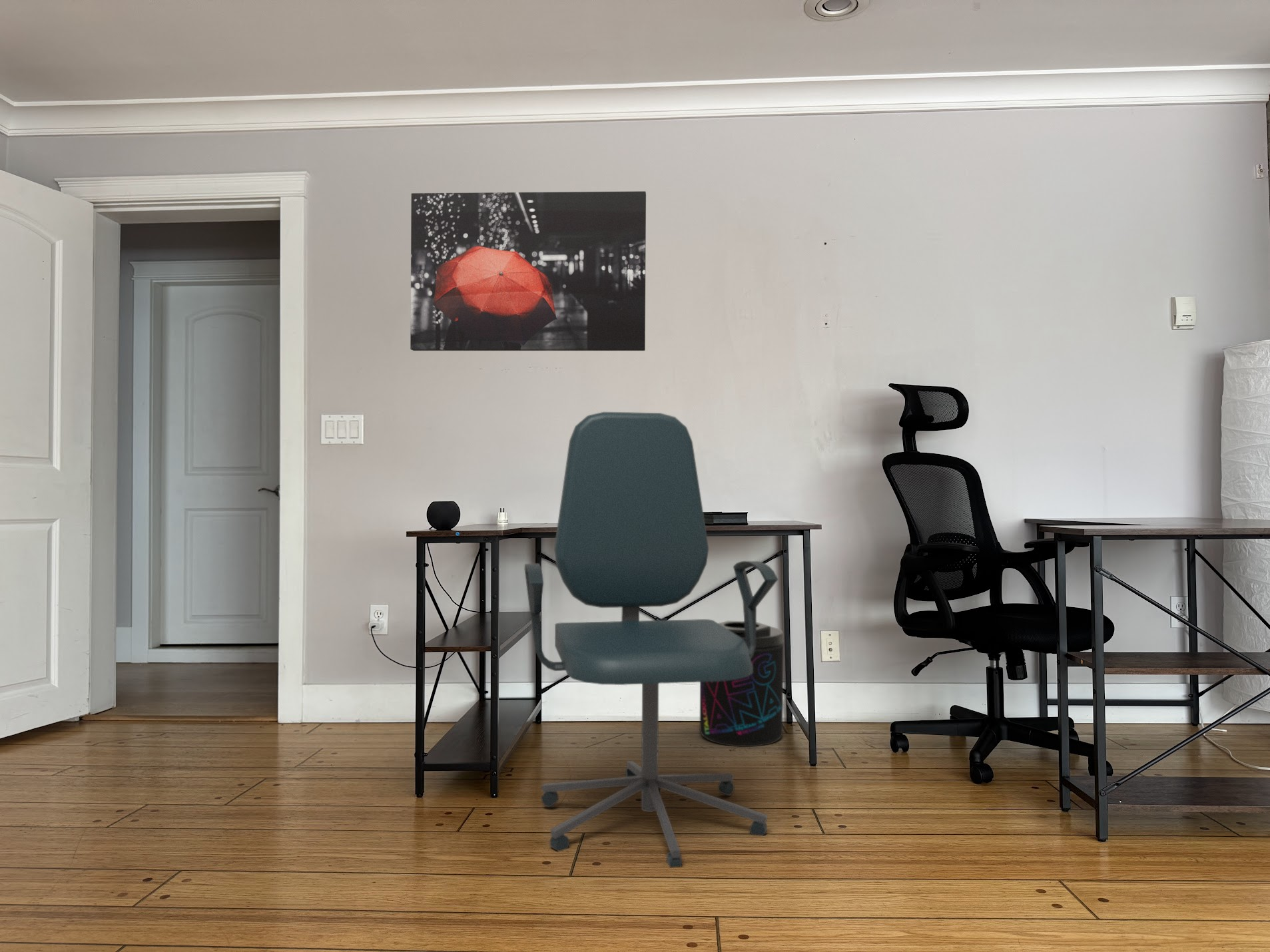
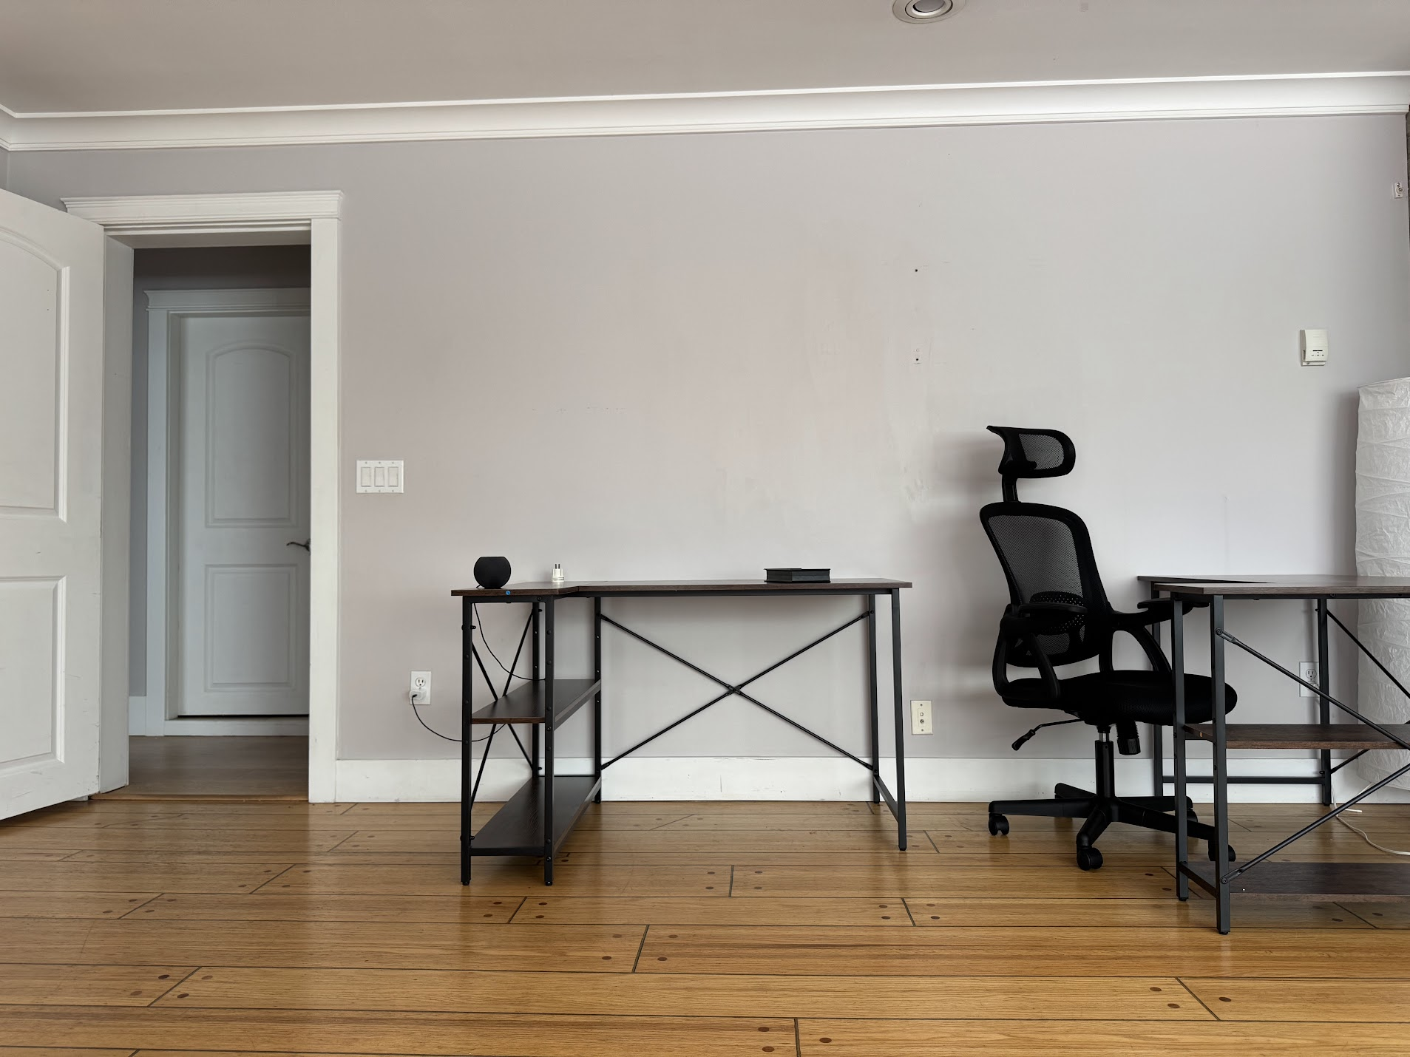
- wall art (527, 272)
- office chair (647, 606)
- supplement container (741, 680)
